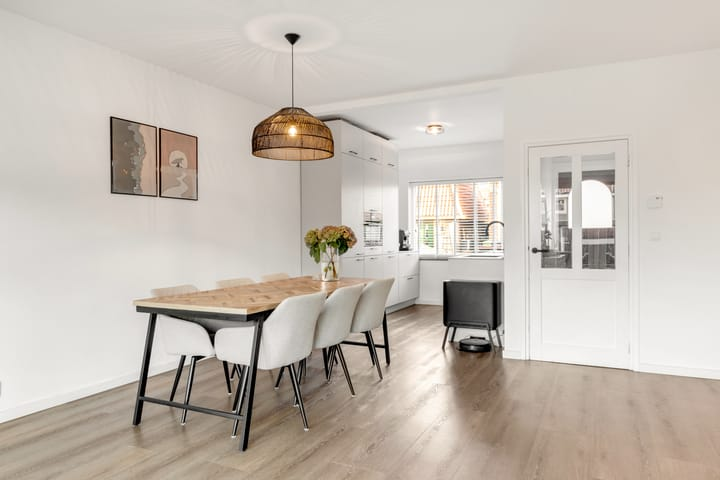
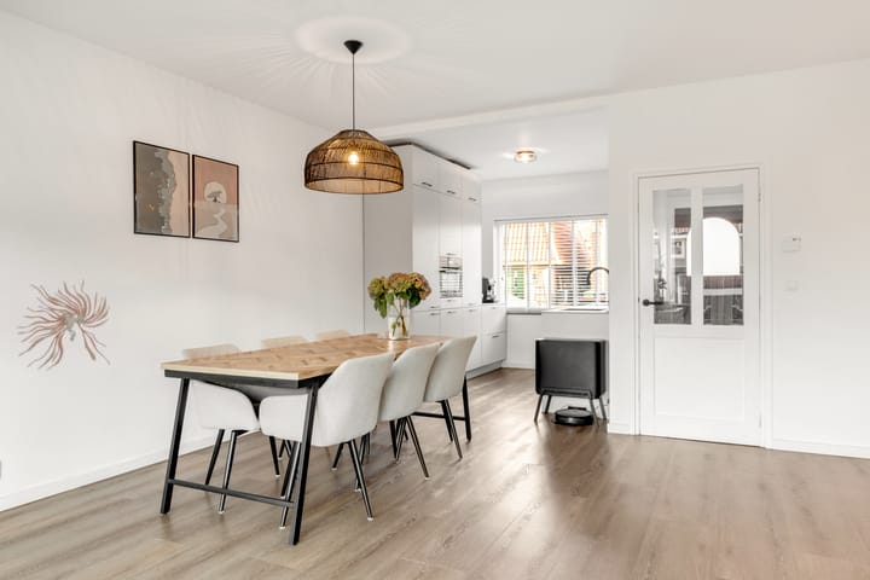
+ wall sculpture (66, 324)
